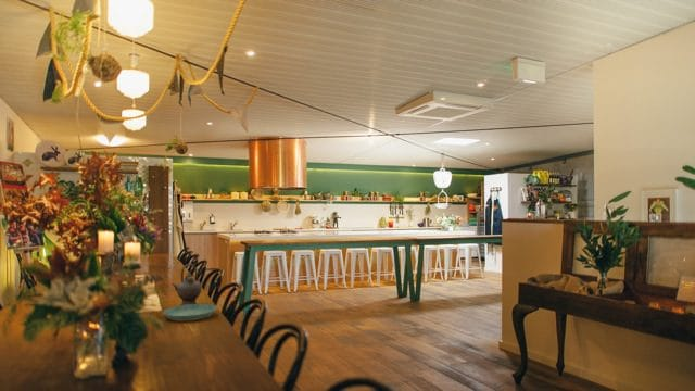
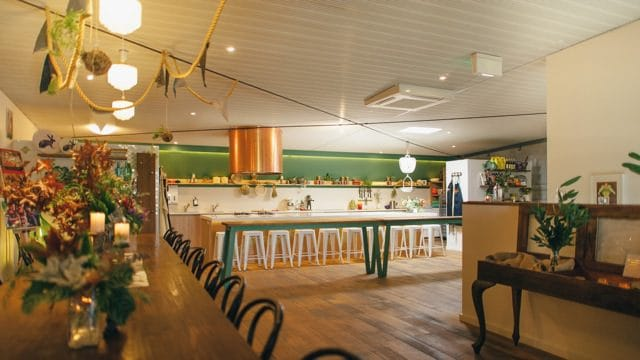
- saucer (190, 312)
- teapot (186, 285)
